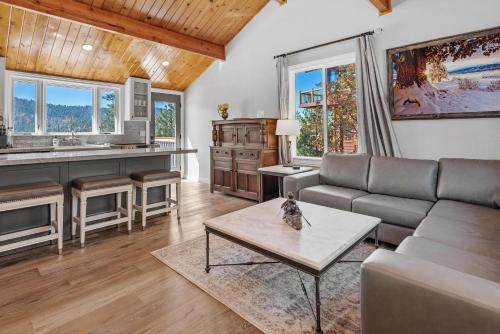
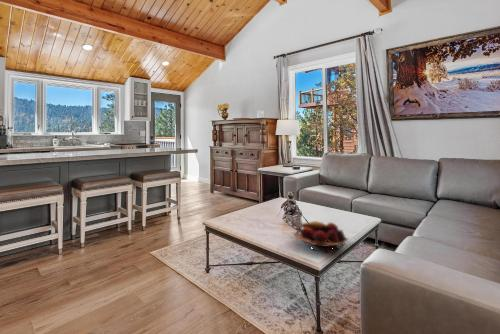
+ fruit basket (320, 234)
